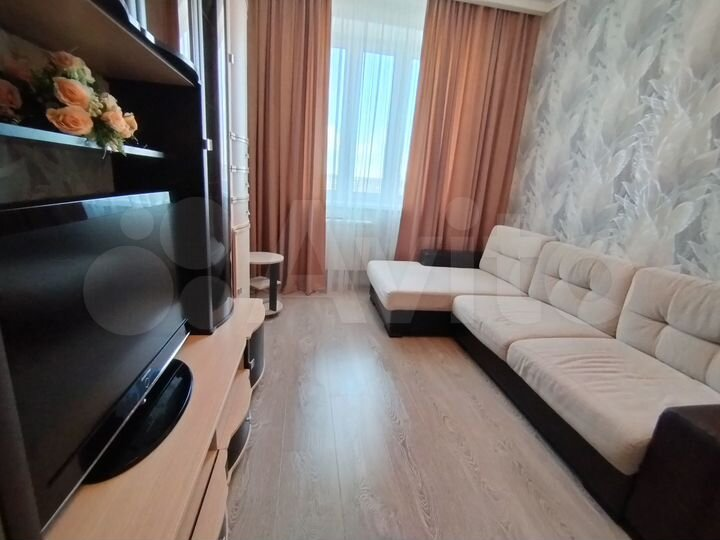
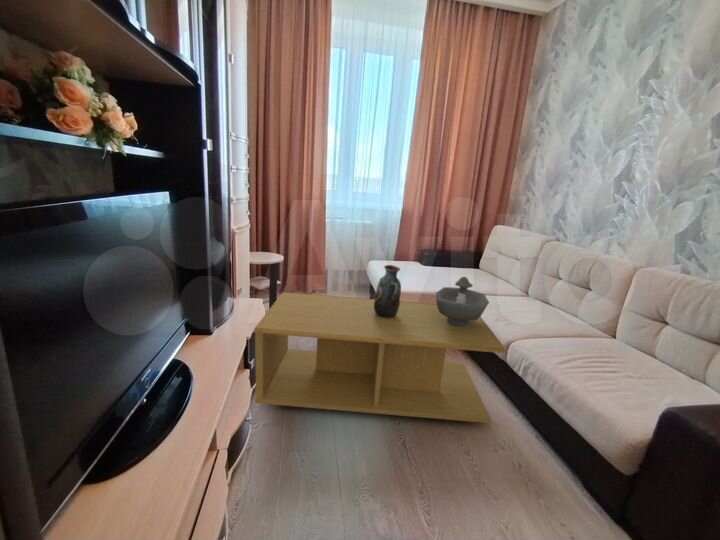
+ decorative bowl (461, 299)
+ coffee table (374, 354)
+ decorative vase (388, 291)
